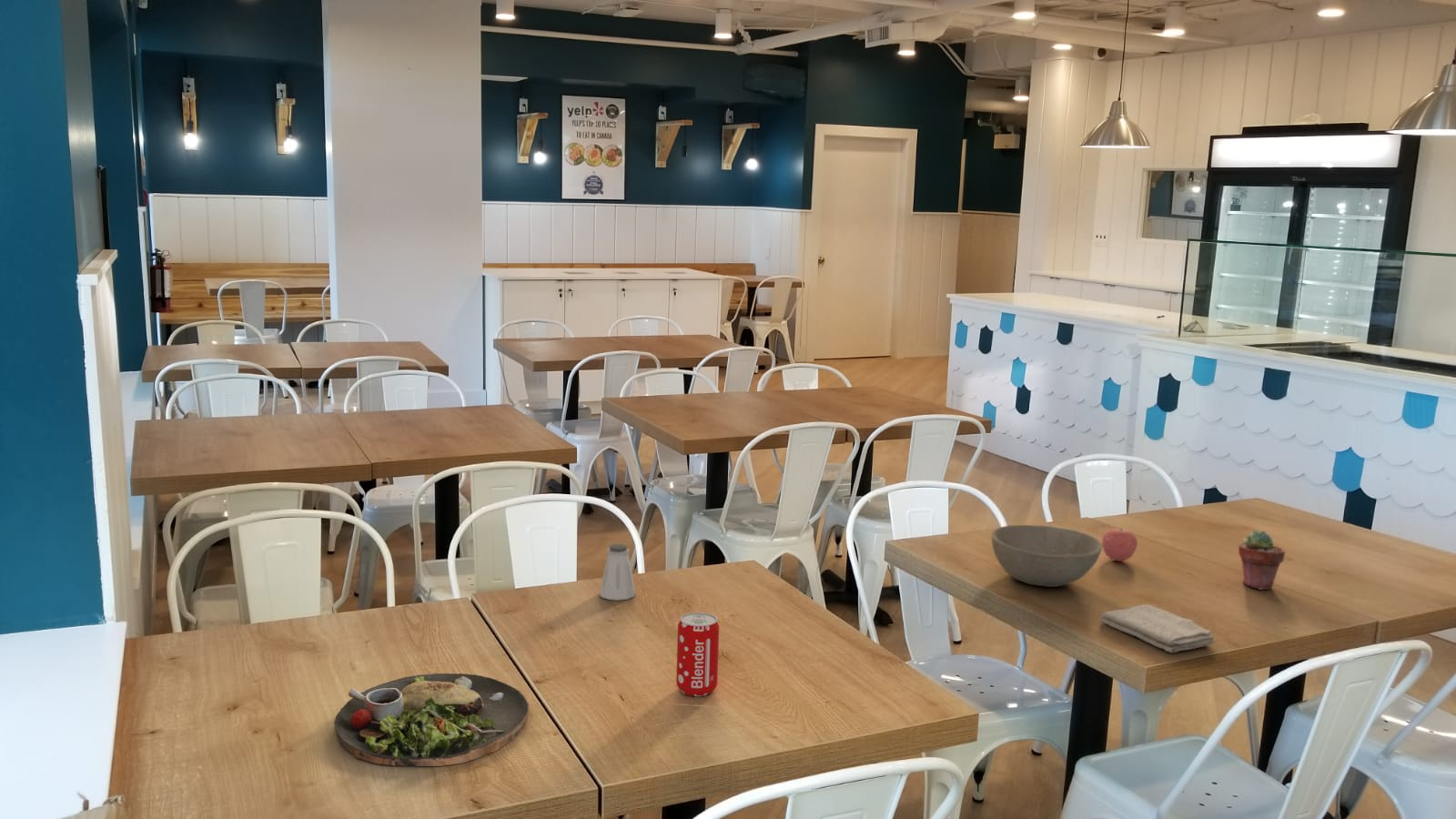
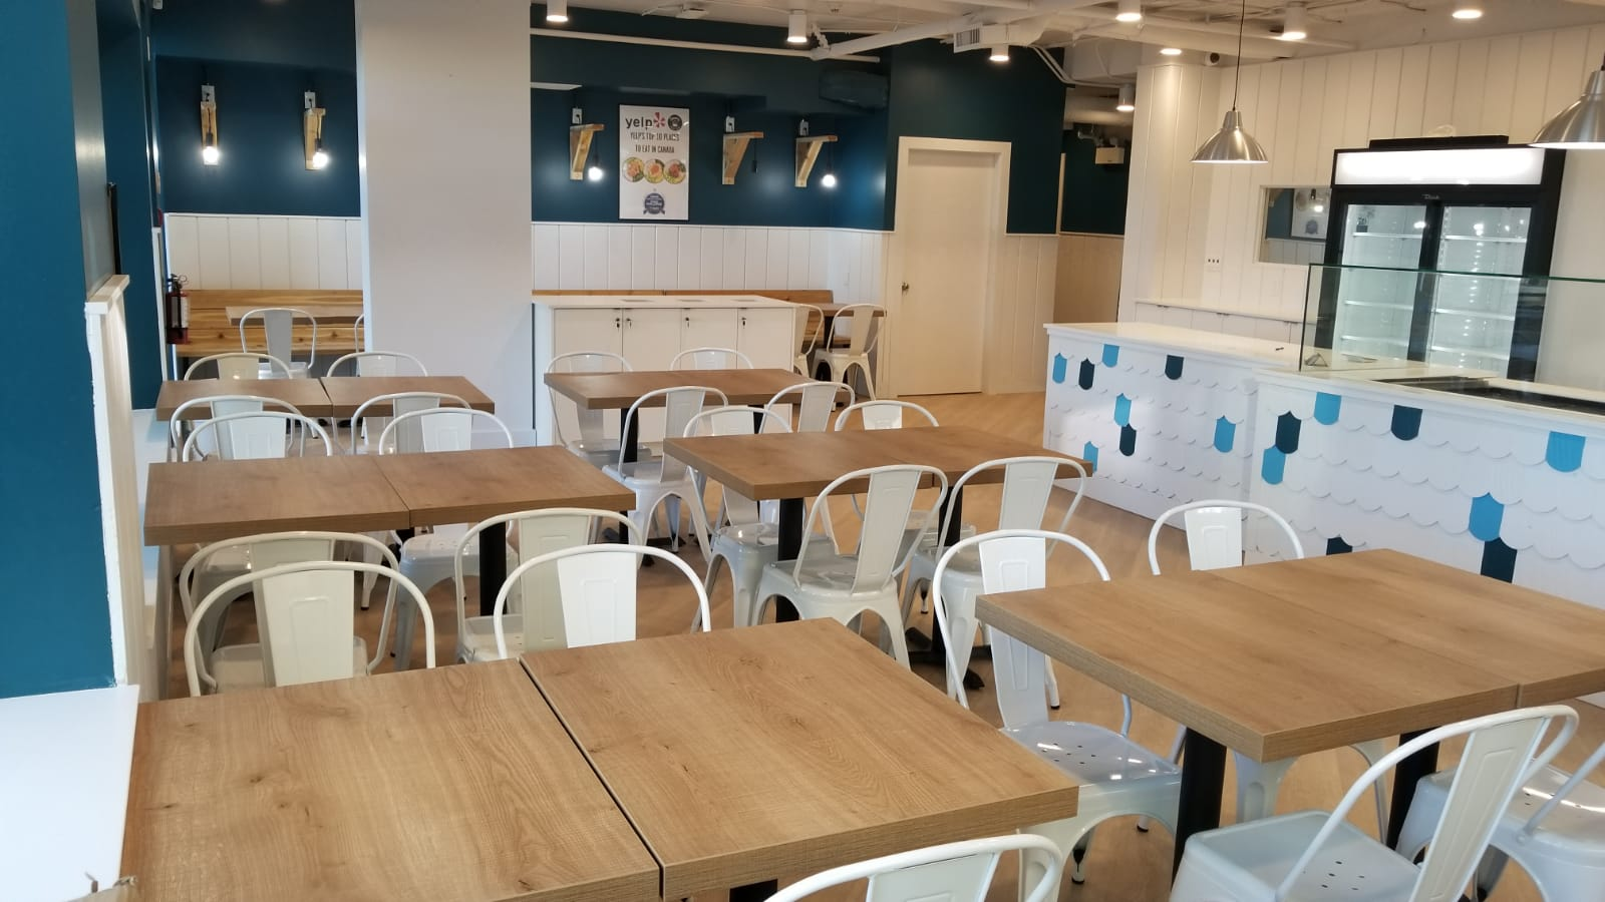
- washcloth (1157, 626)
- potted succulent (1260, 558)
- dinner plate (433, 703)
- apple (1119, 542)
- beverage can (697, 654)
- saltshaker (617, 570)
- bowl (1045, 559)
